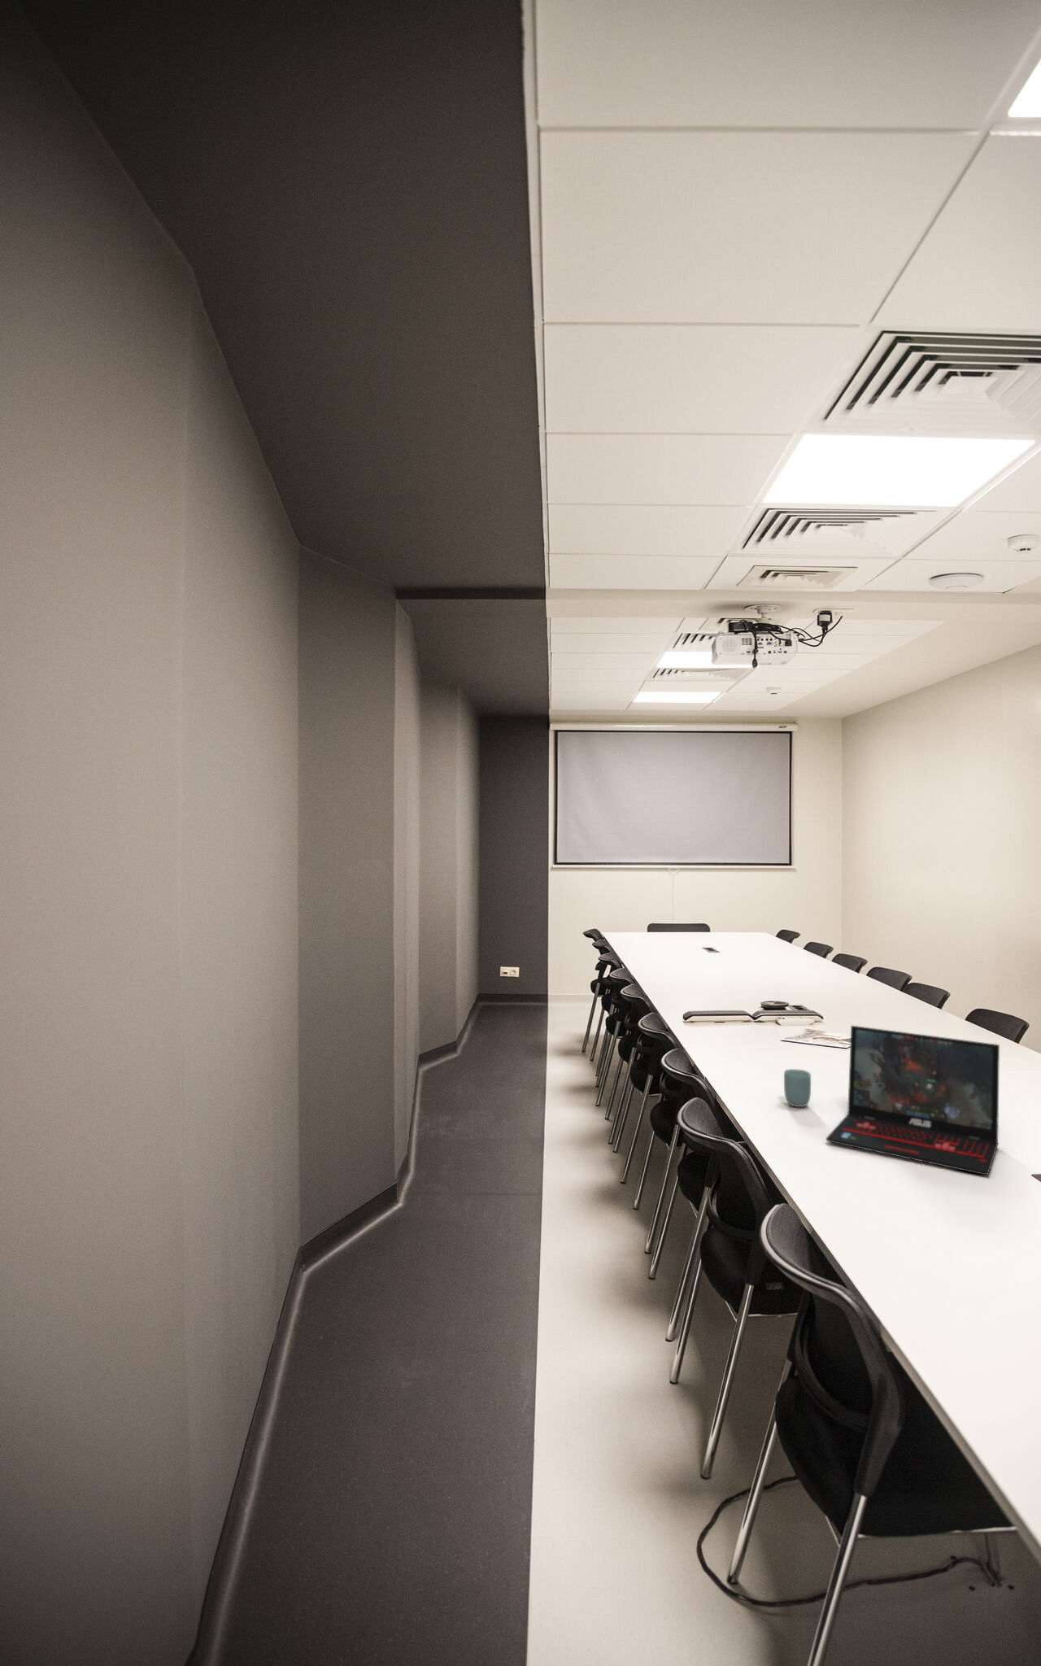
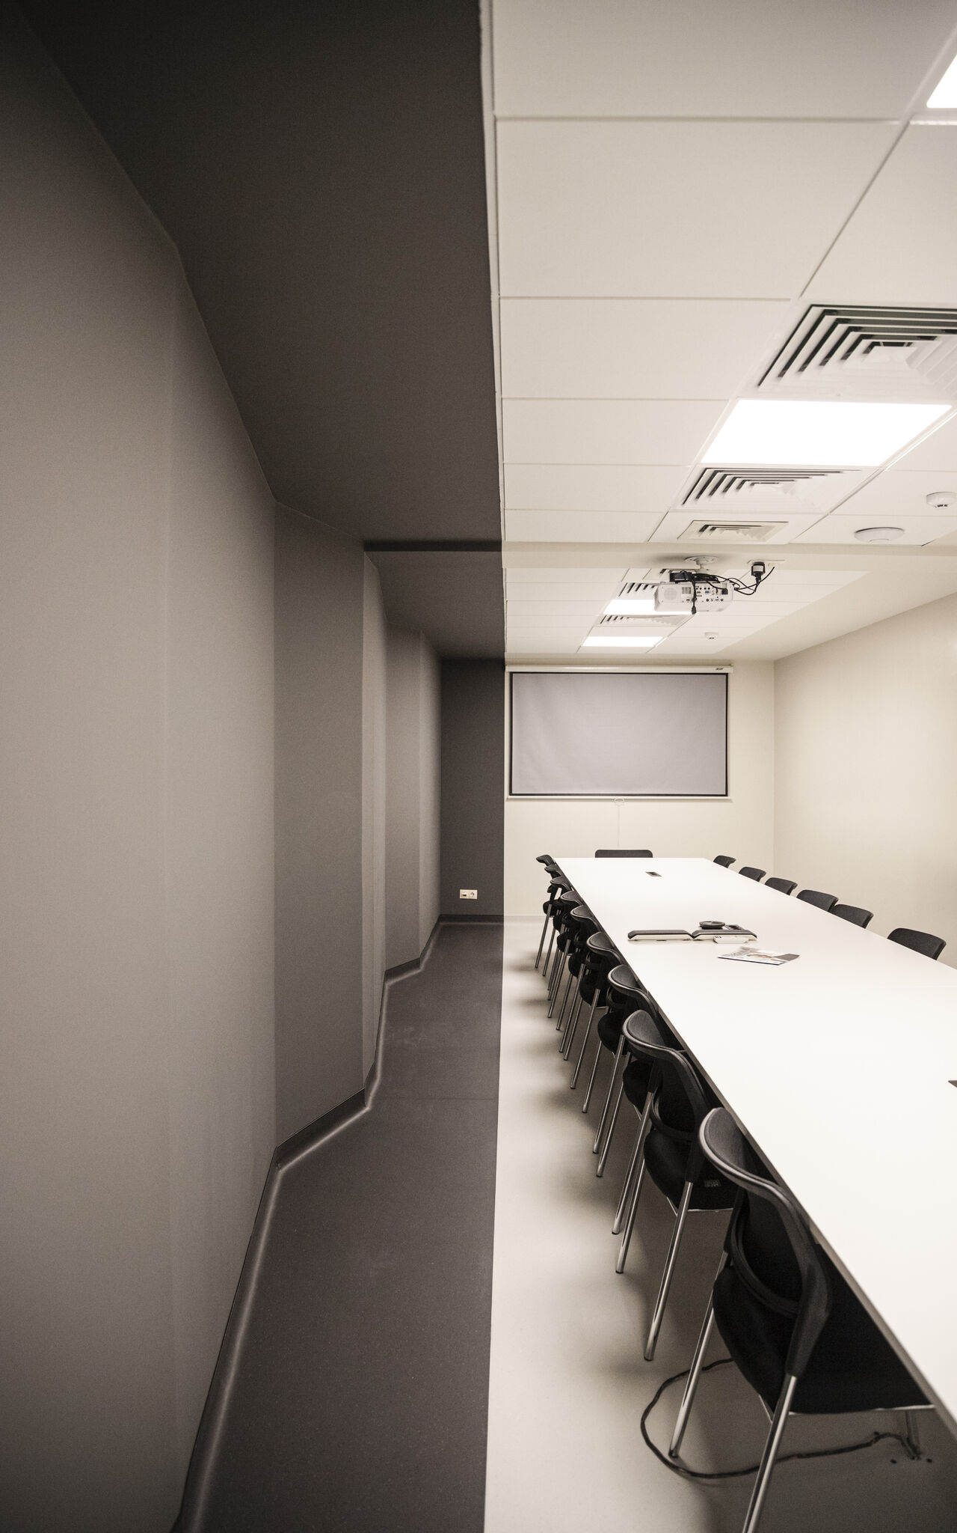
- laptop (913, 1094)
- cup (798, 1088)
